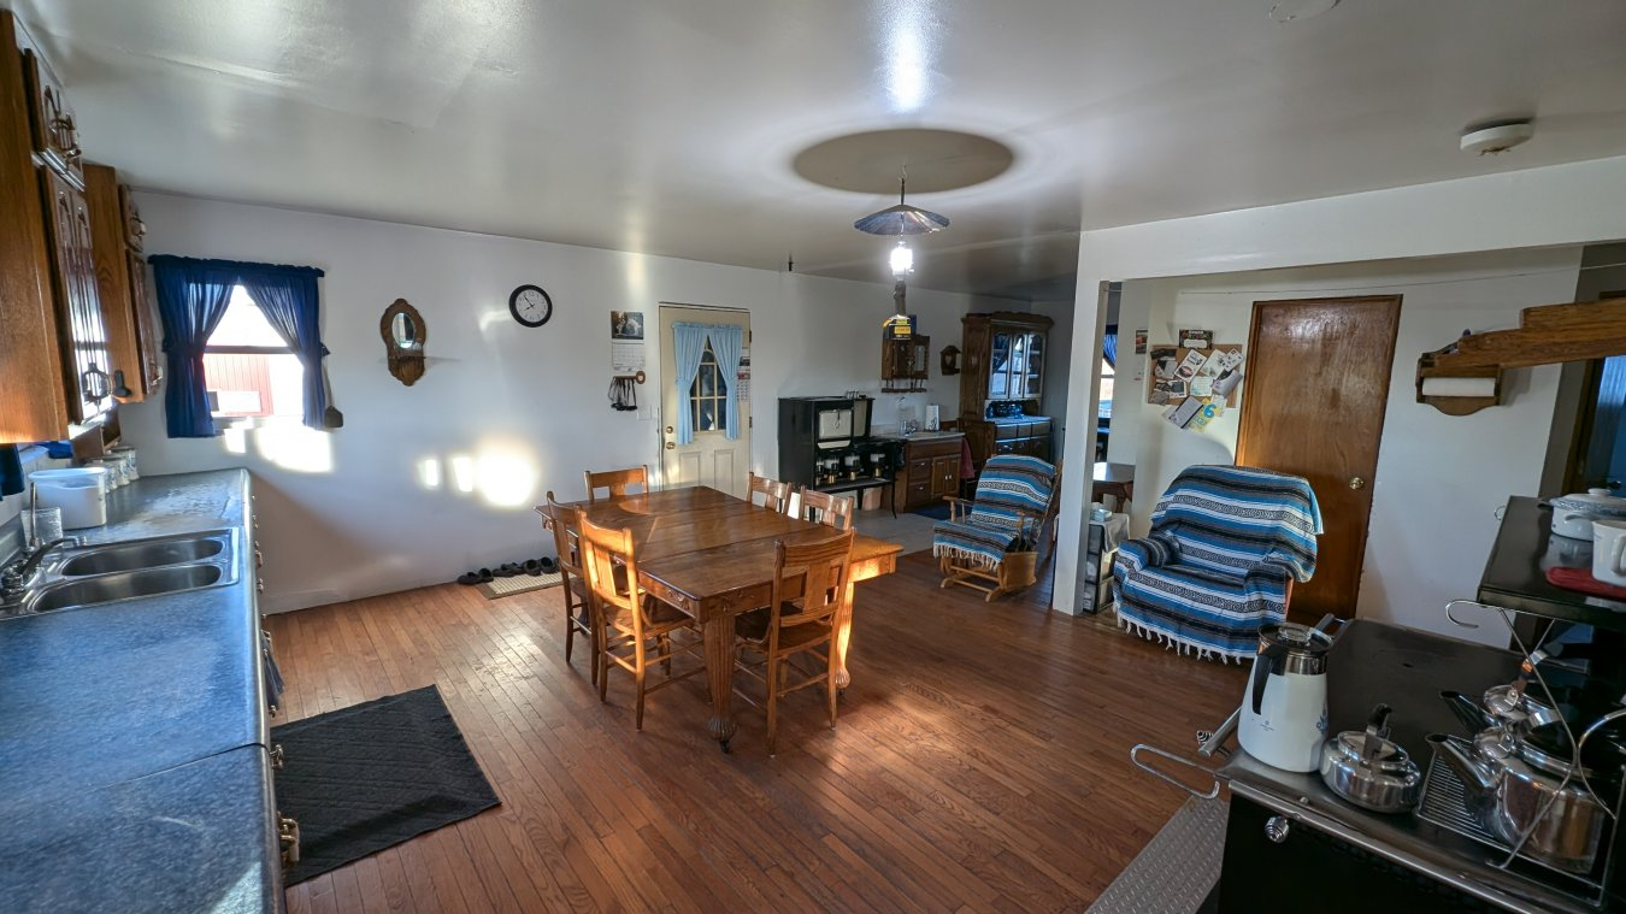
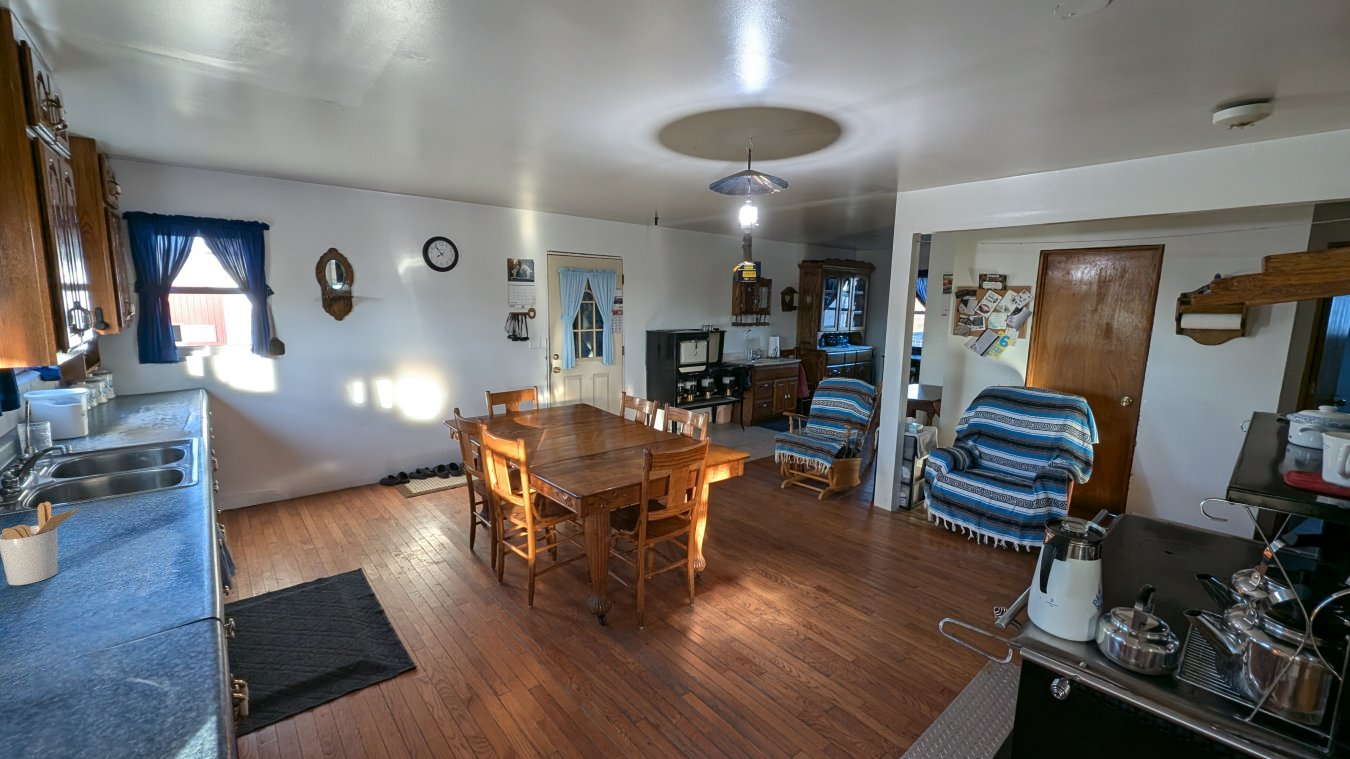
+ utensil holder (42, 542)
